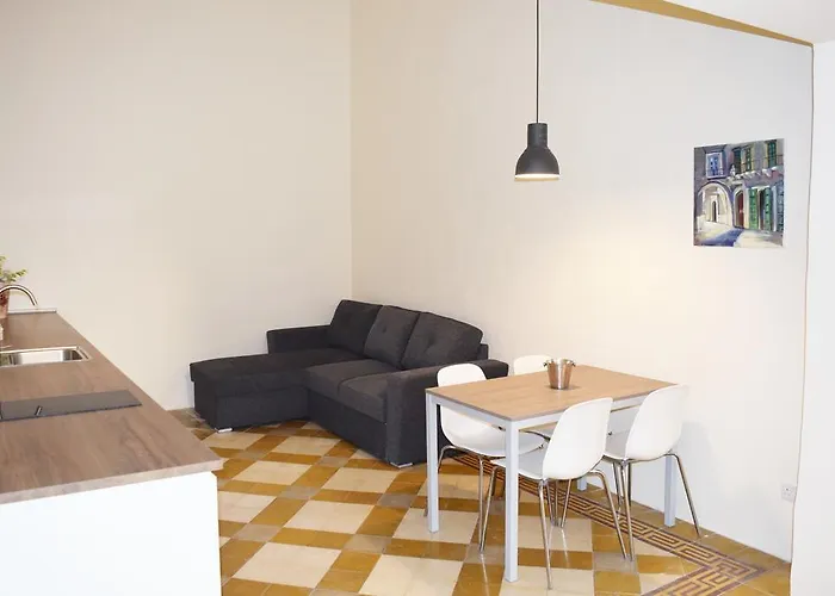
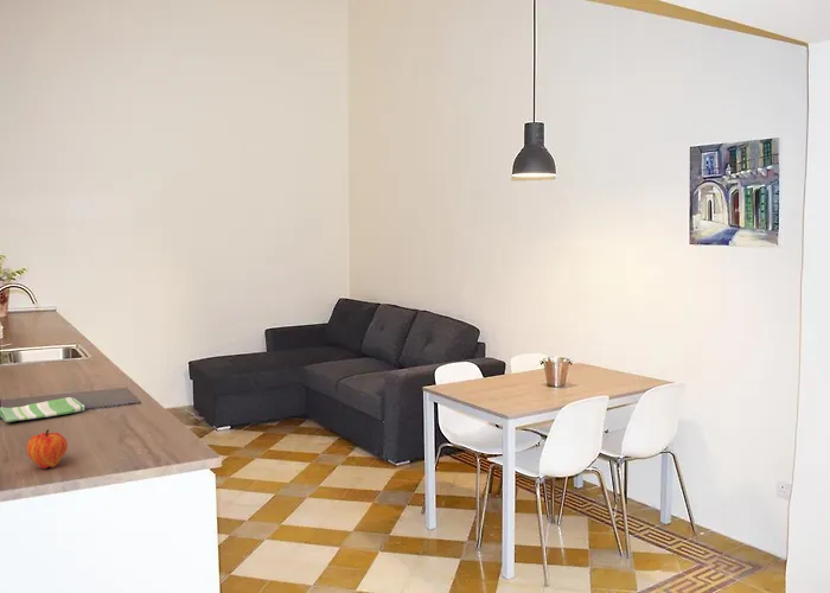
+ dish towel (42, 408)
+ fruit (46, 447)
